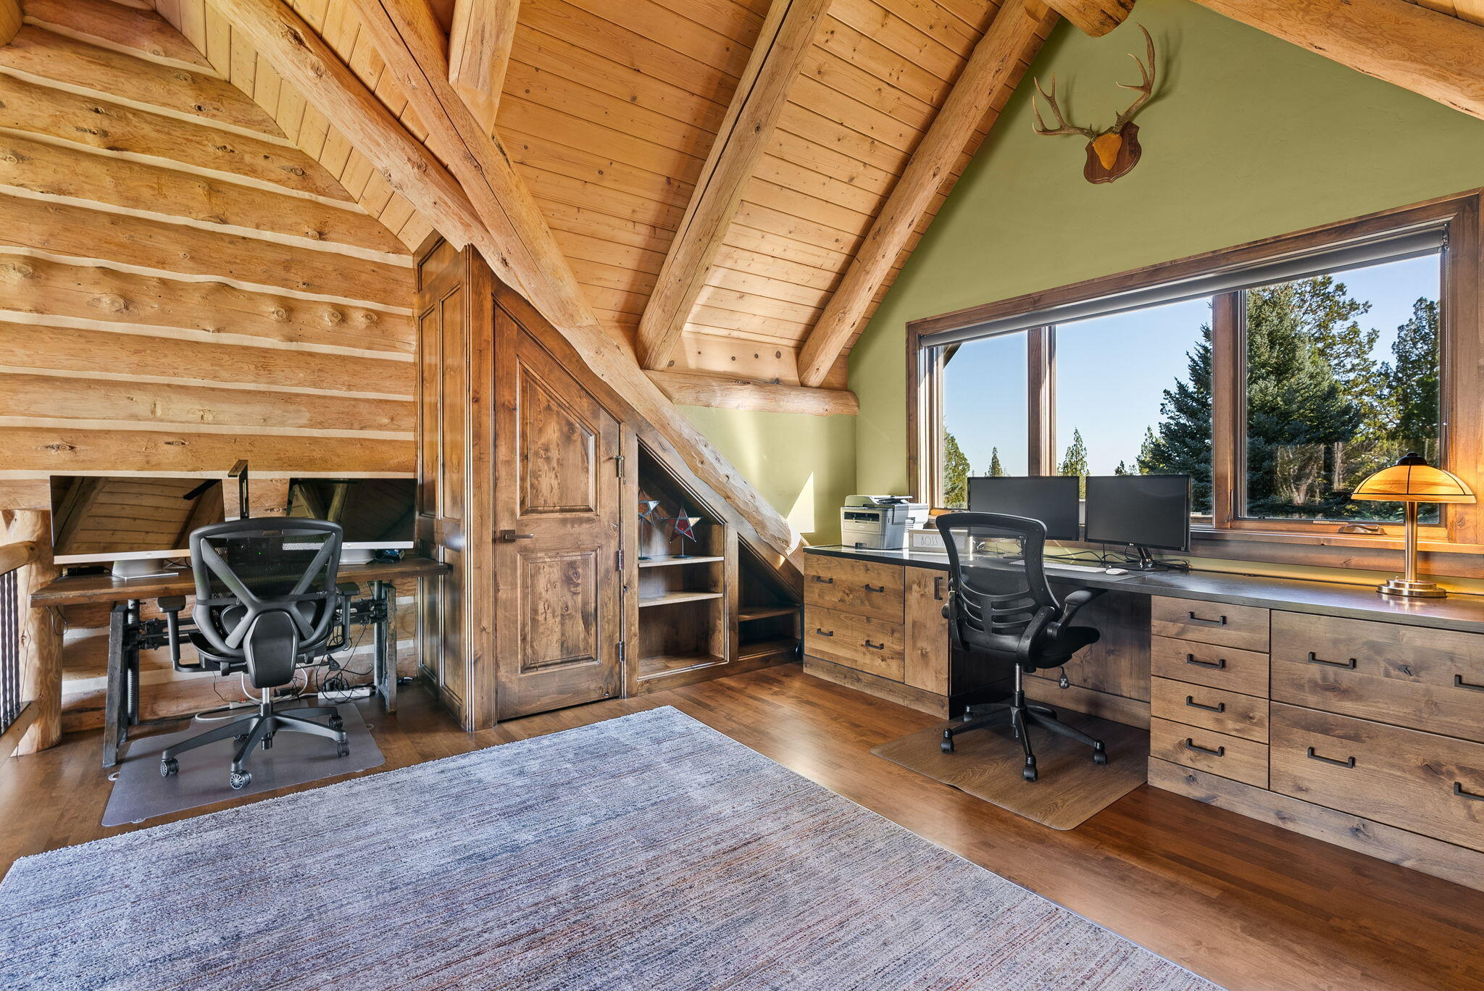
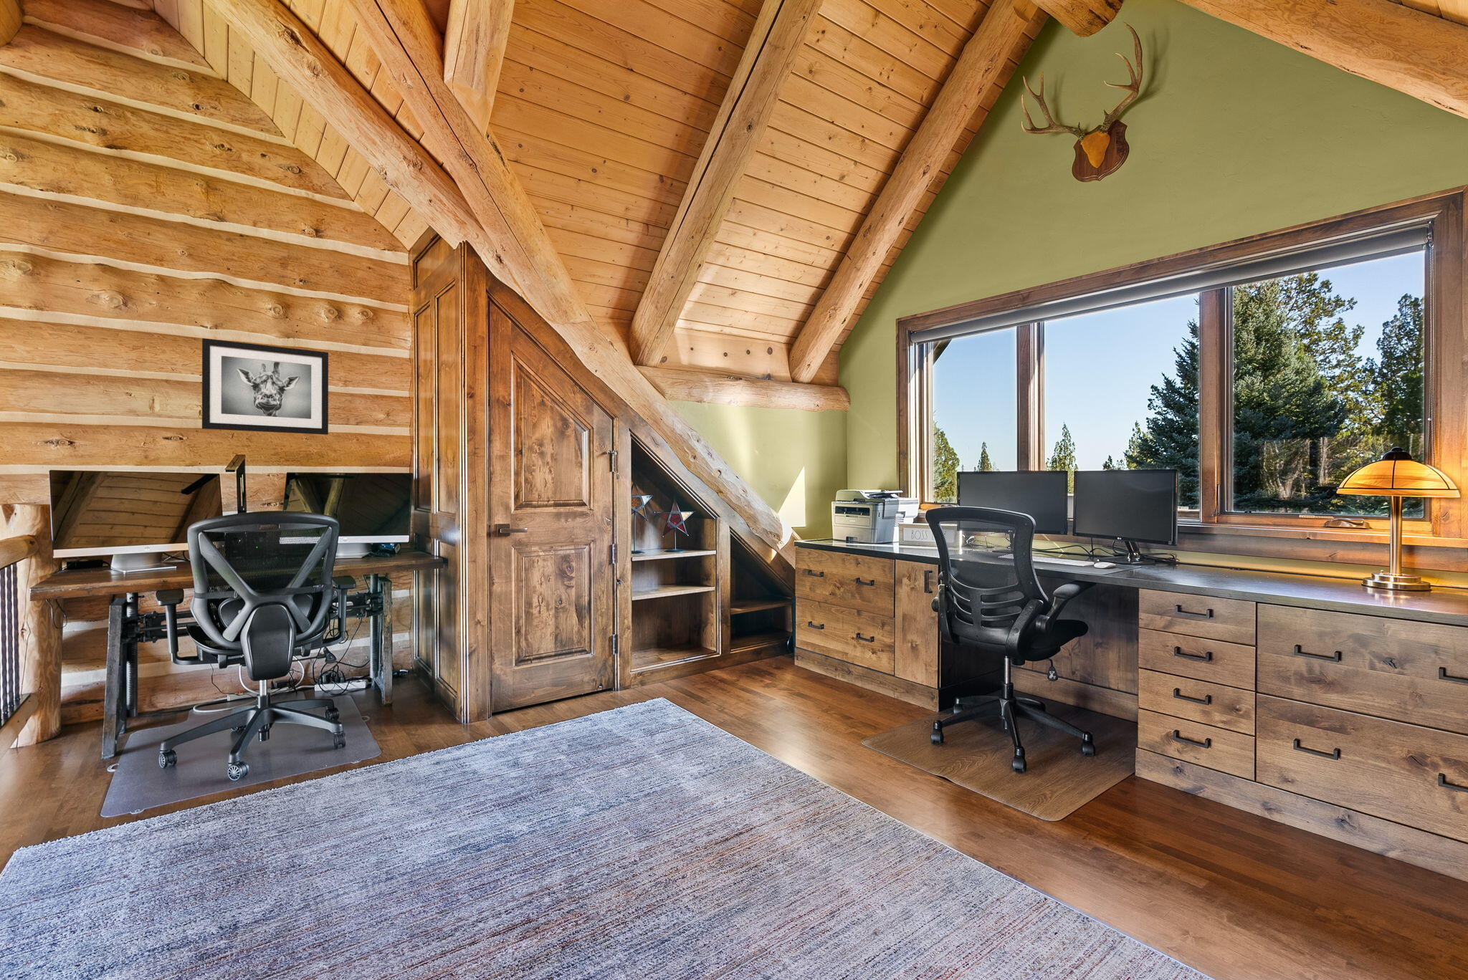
+ wall art (267, 388)
